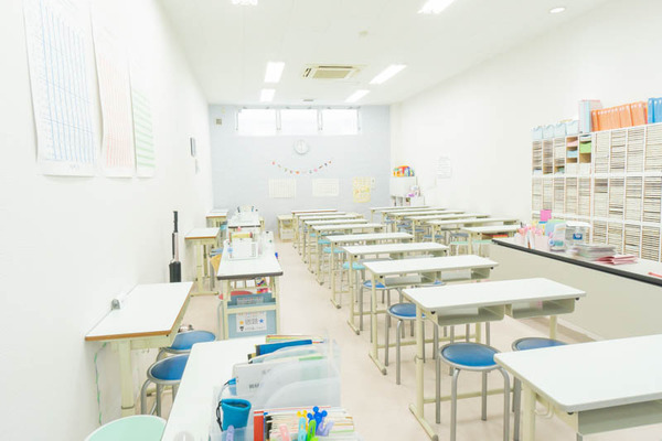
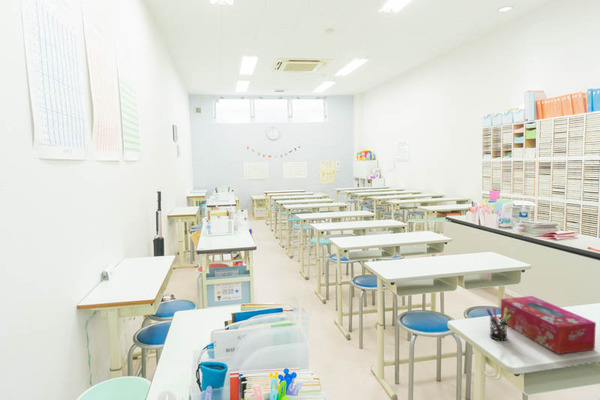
+ pen holder (499, 322)
+ tissue box (543, 322)
